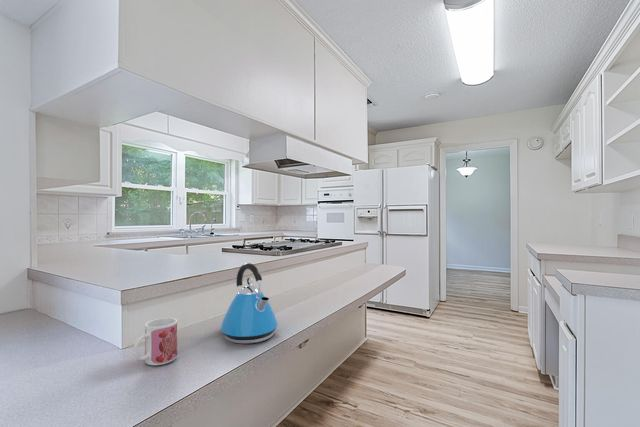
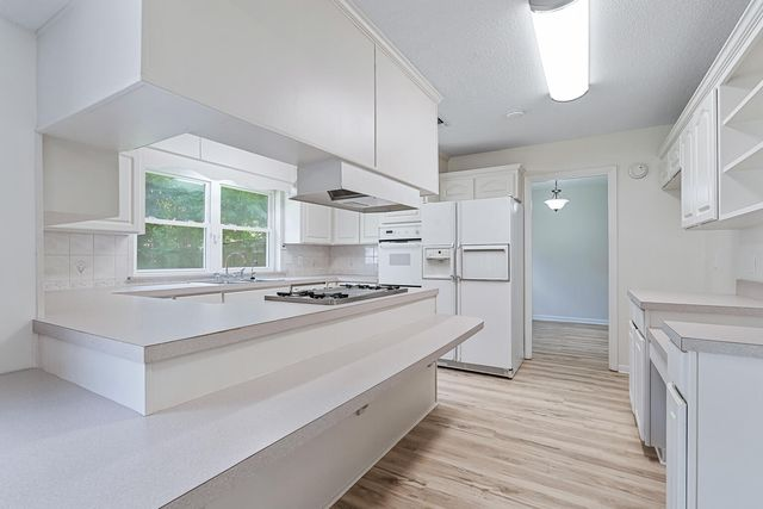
- kettle (248, 298)
- mug (154, 342)
